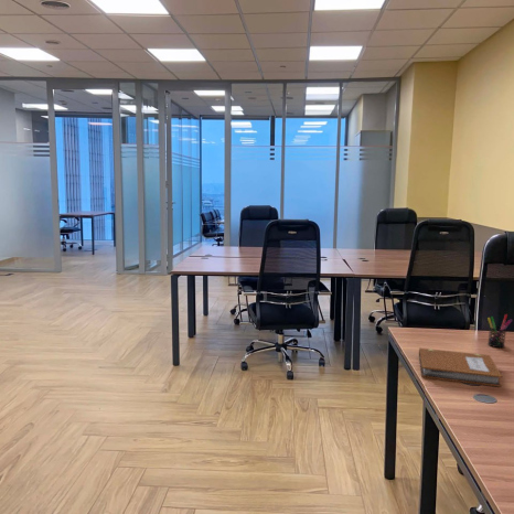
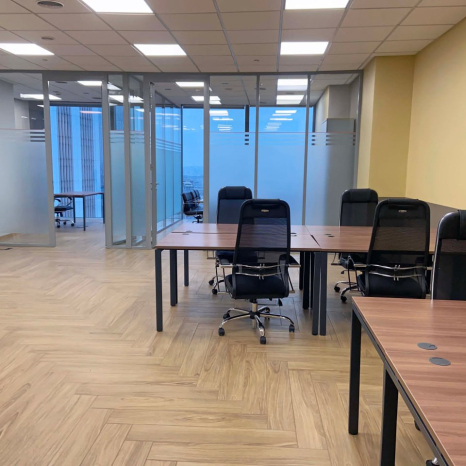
- pen holder (496, 330)
- notebook (458, 365)
